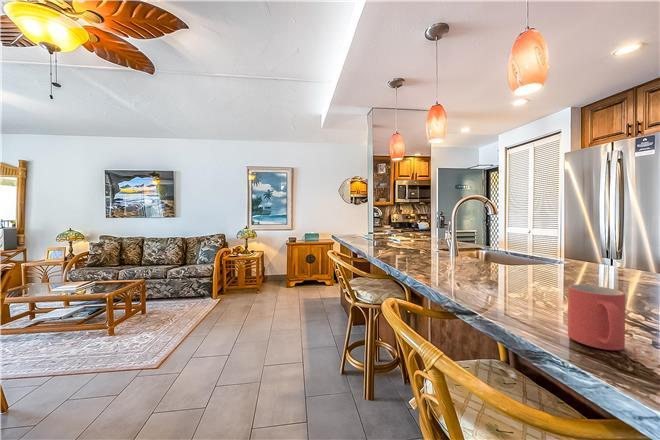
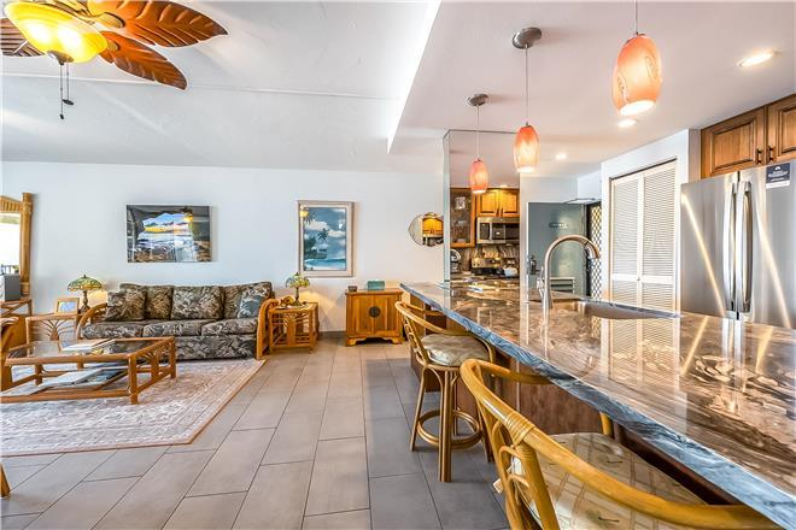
- mug (599, 318)
